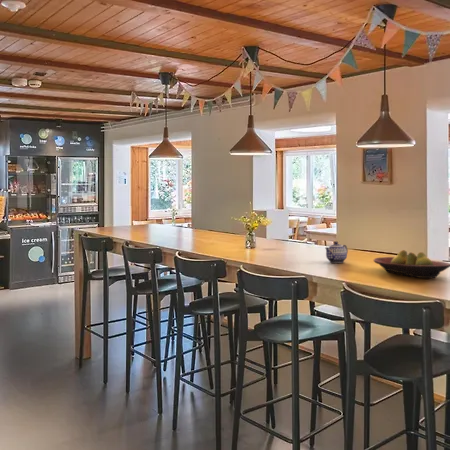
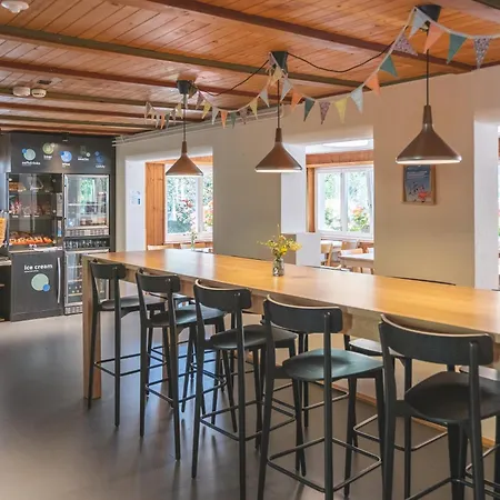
- teapot (336, 251)
- fruit bowl (410, 262)
